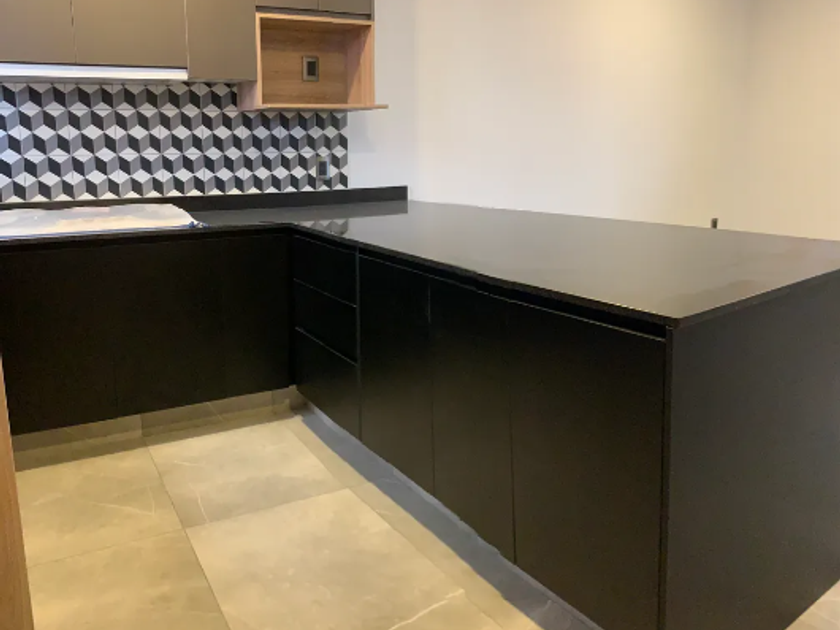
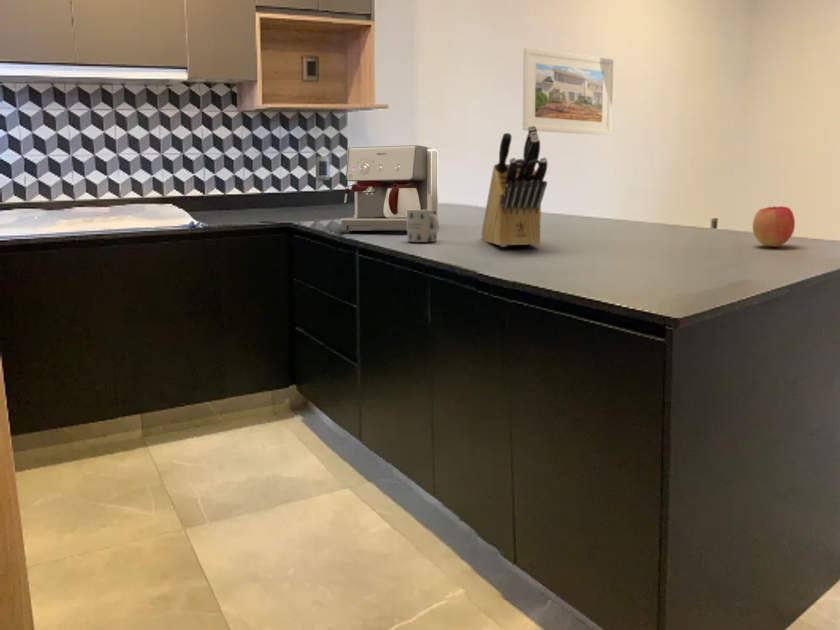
+ mug (425, 225)
+ knife block (513, 188)
+ apple (773, 226)
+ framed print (569, 93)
+ coffee maker (389, 188)
